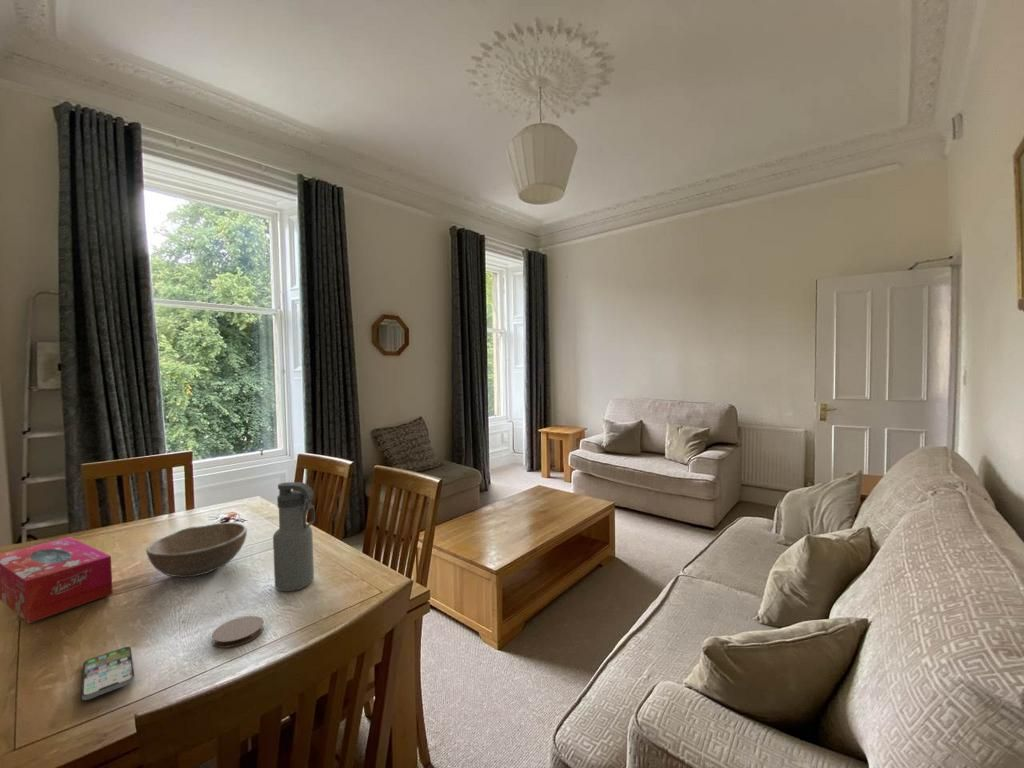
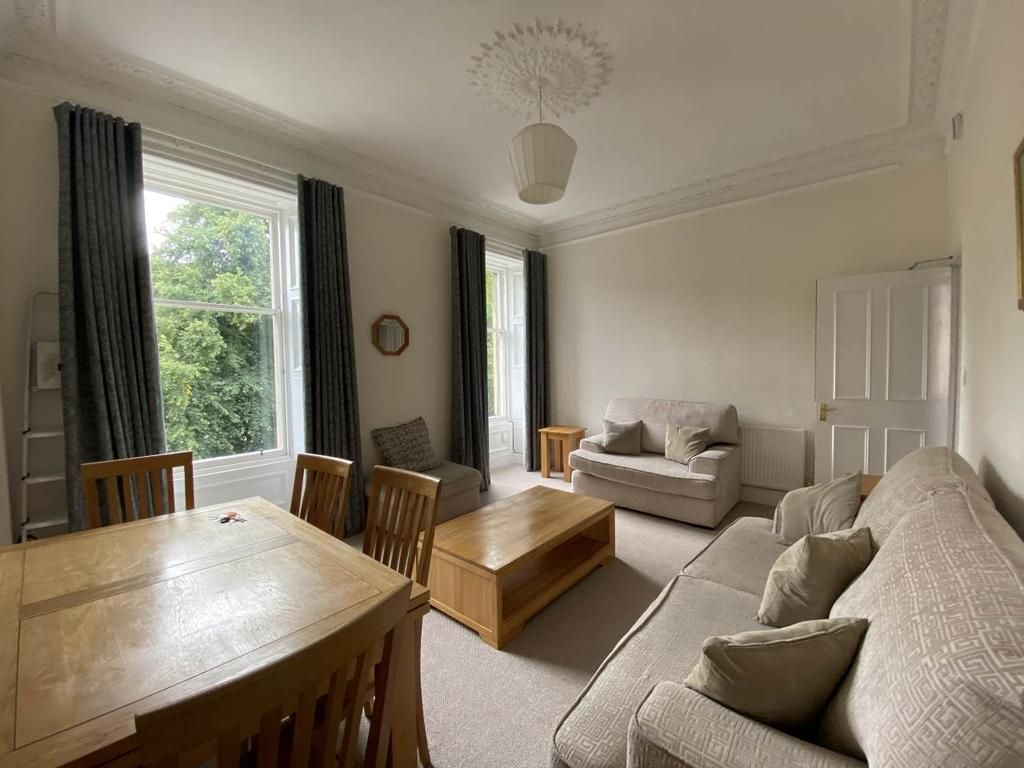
- coaster (238, 631)
- tissue box (51, 575)
- bowl (199, 553)
- water bottle (293, 533)
- smartphone (108, 671)
